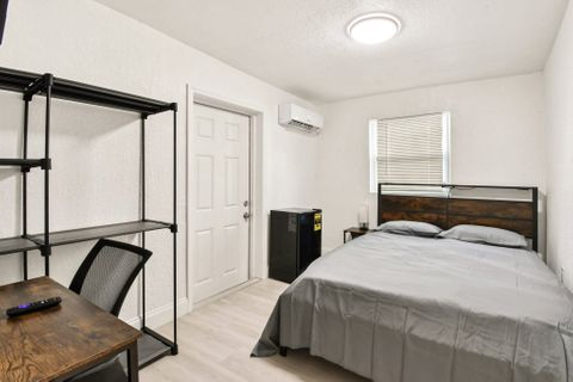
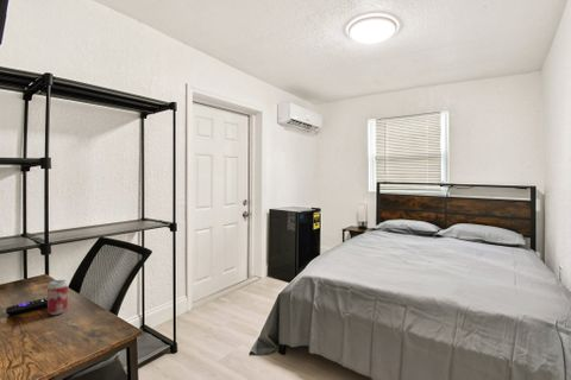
+ beverage can (57, 297)
